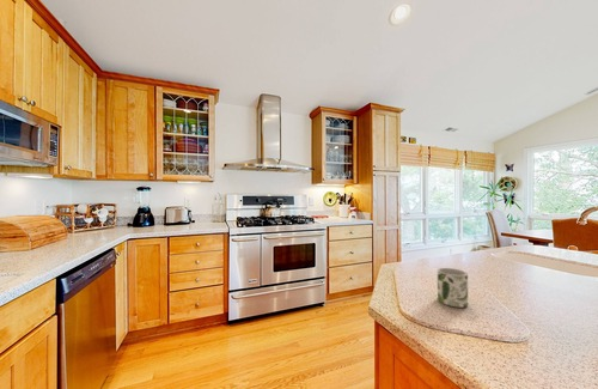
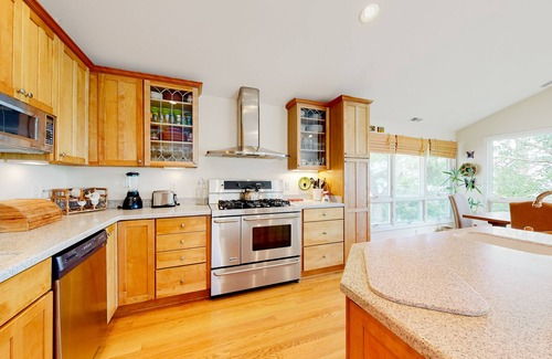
- mug (453, 285)
